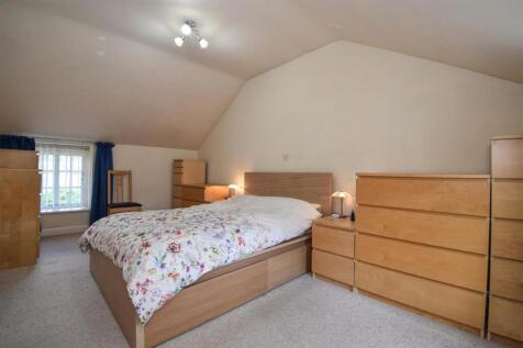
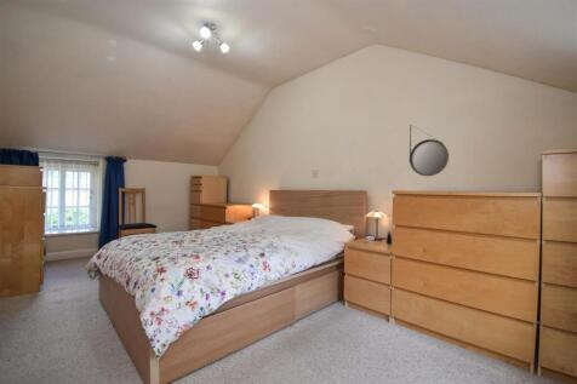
+ home mirror (428, 149)
